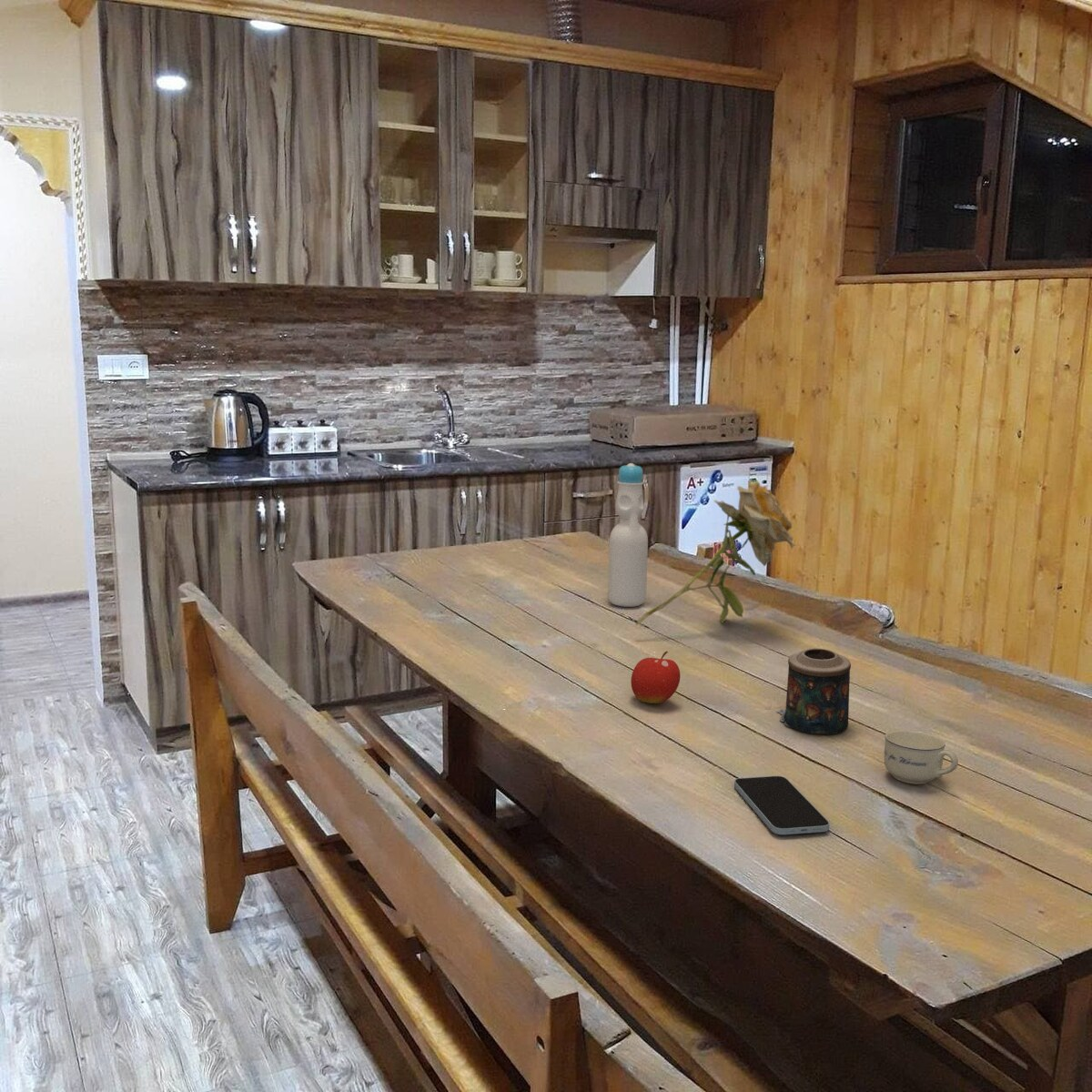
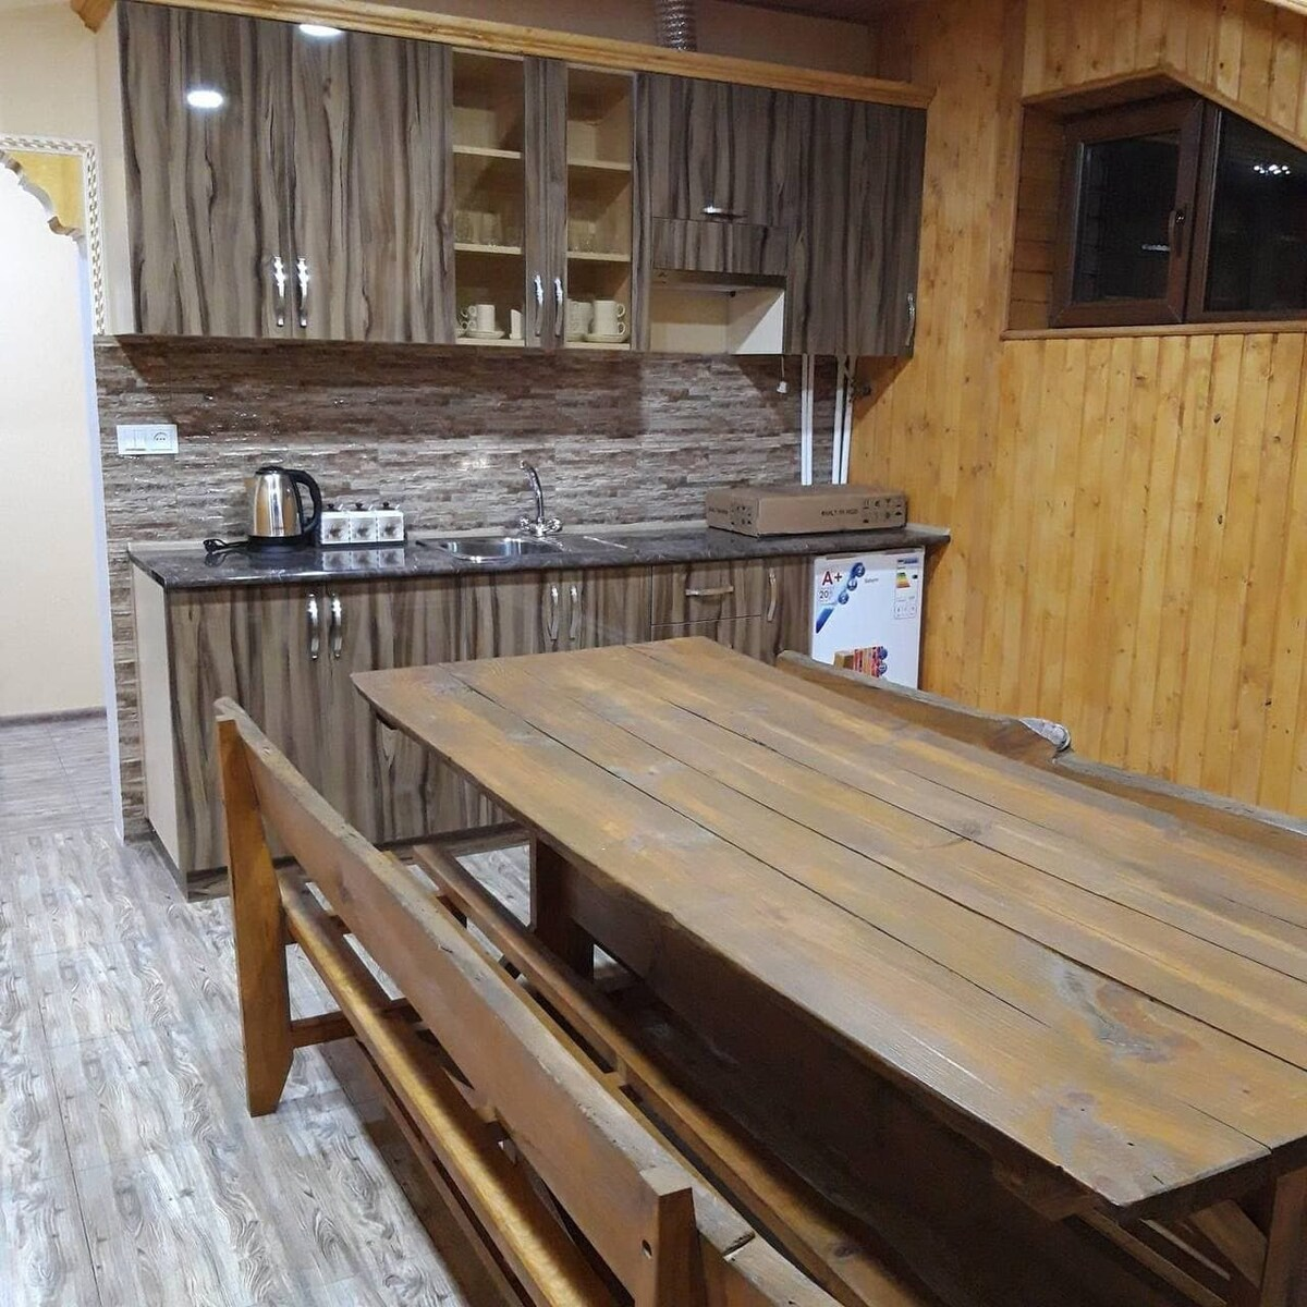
- bottle (629, 534)
- candle (812, 685)
- fruit (654, 677)
- smartphone (779, 804)
- flower (721, 561)
- cup (920, 761)
